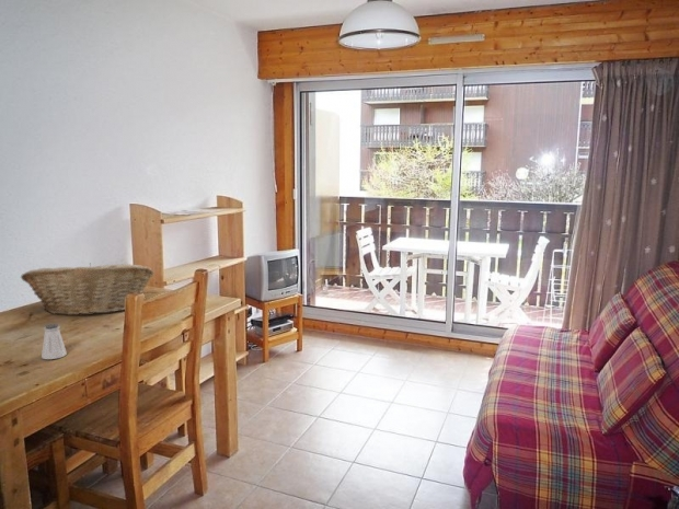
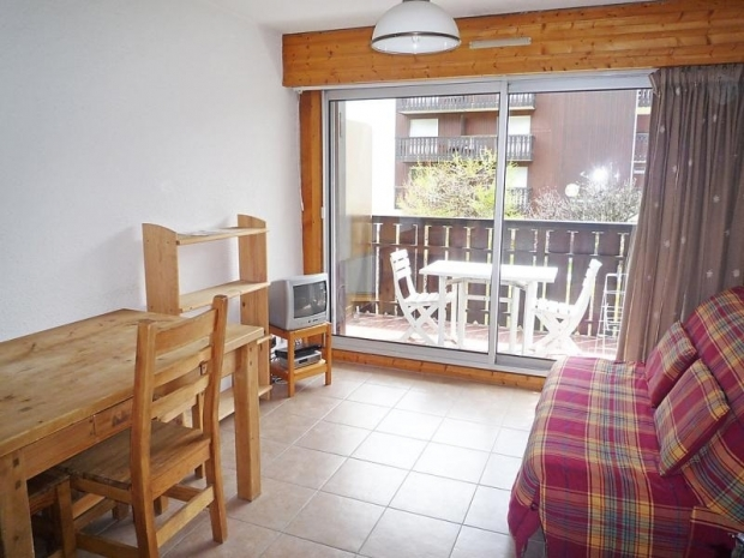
- saltshaker (53, 340)
- fruit basket (90, 284)
